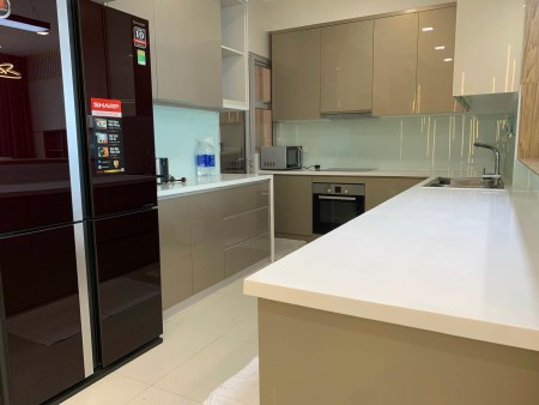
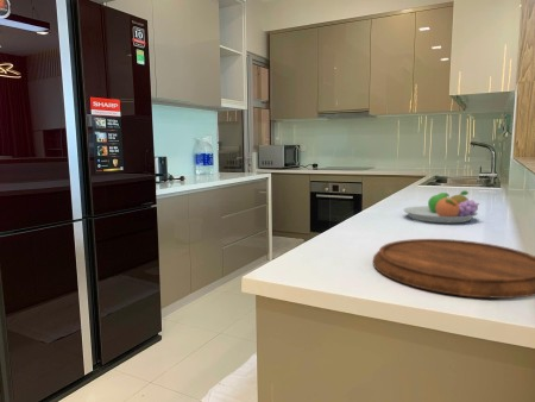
+ fruit bowl (441, 203)
+ cutting board (455, 262)
